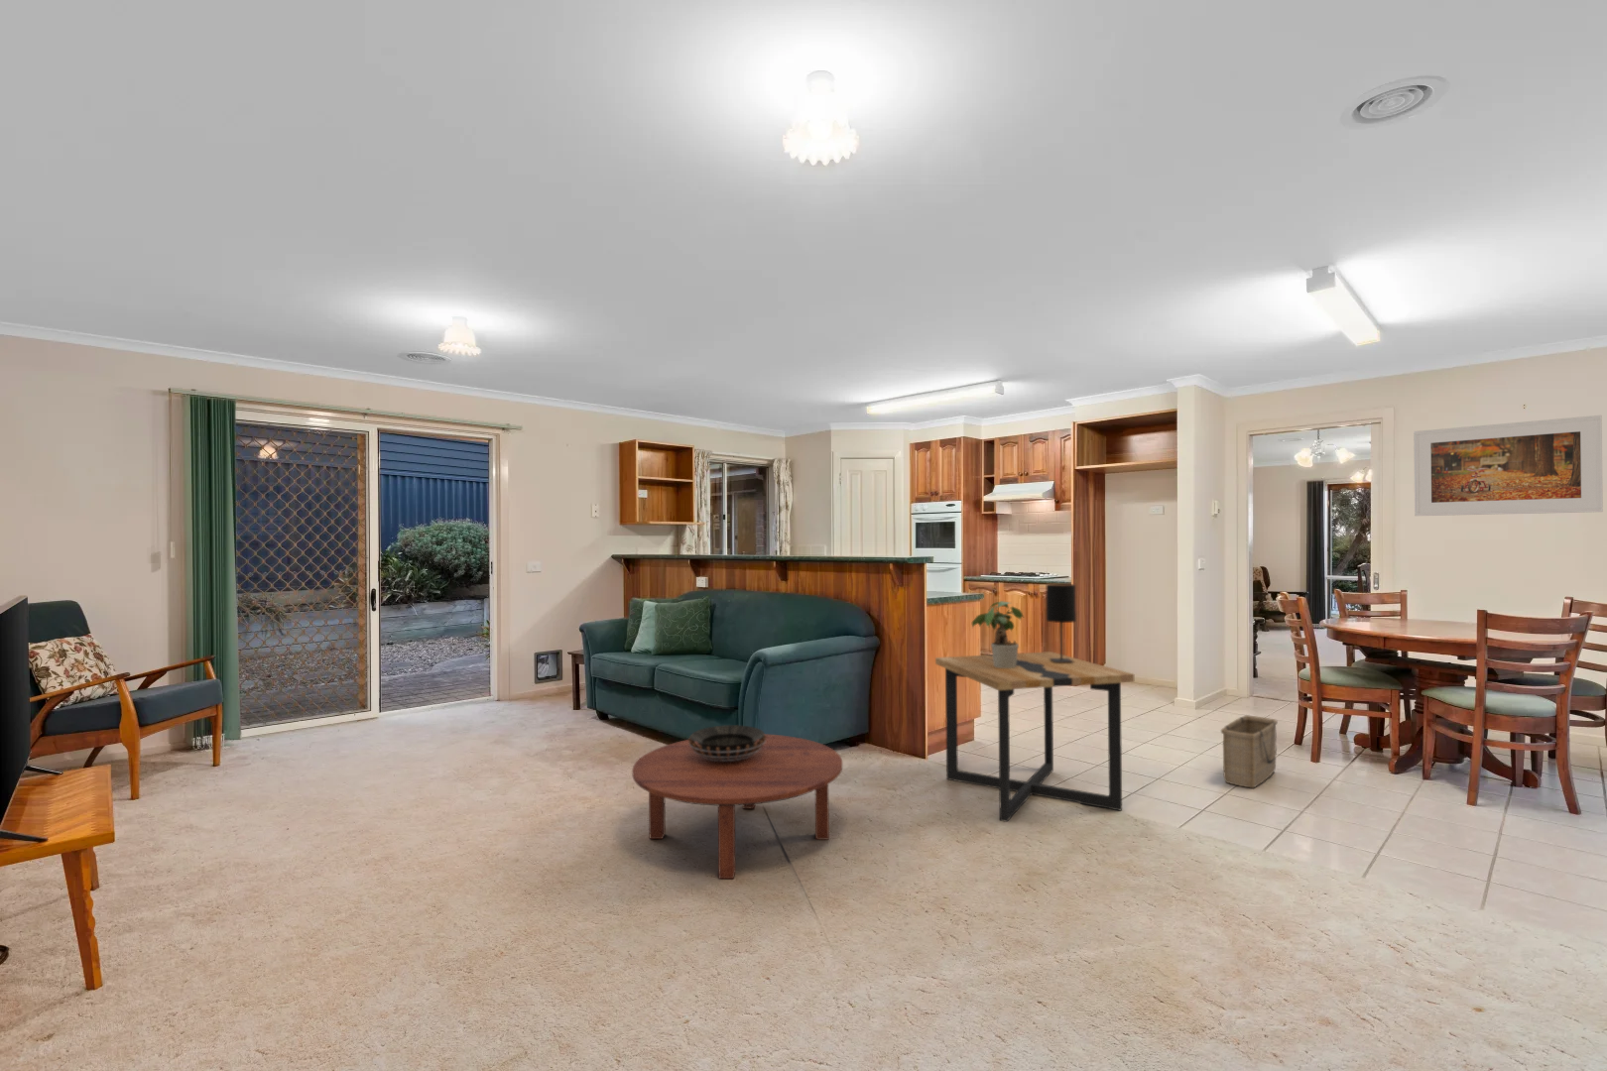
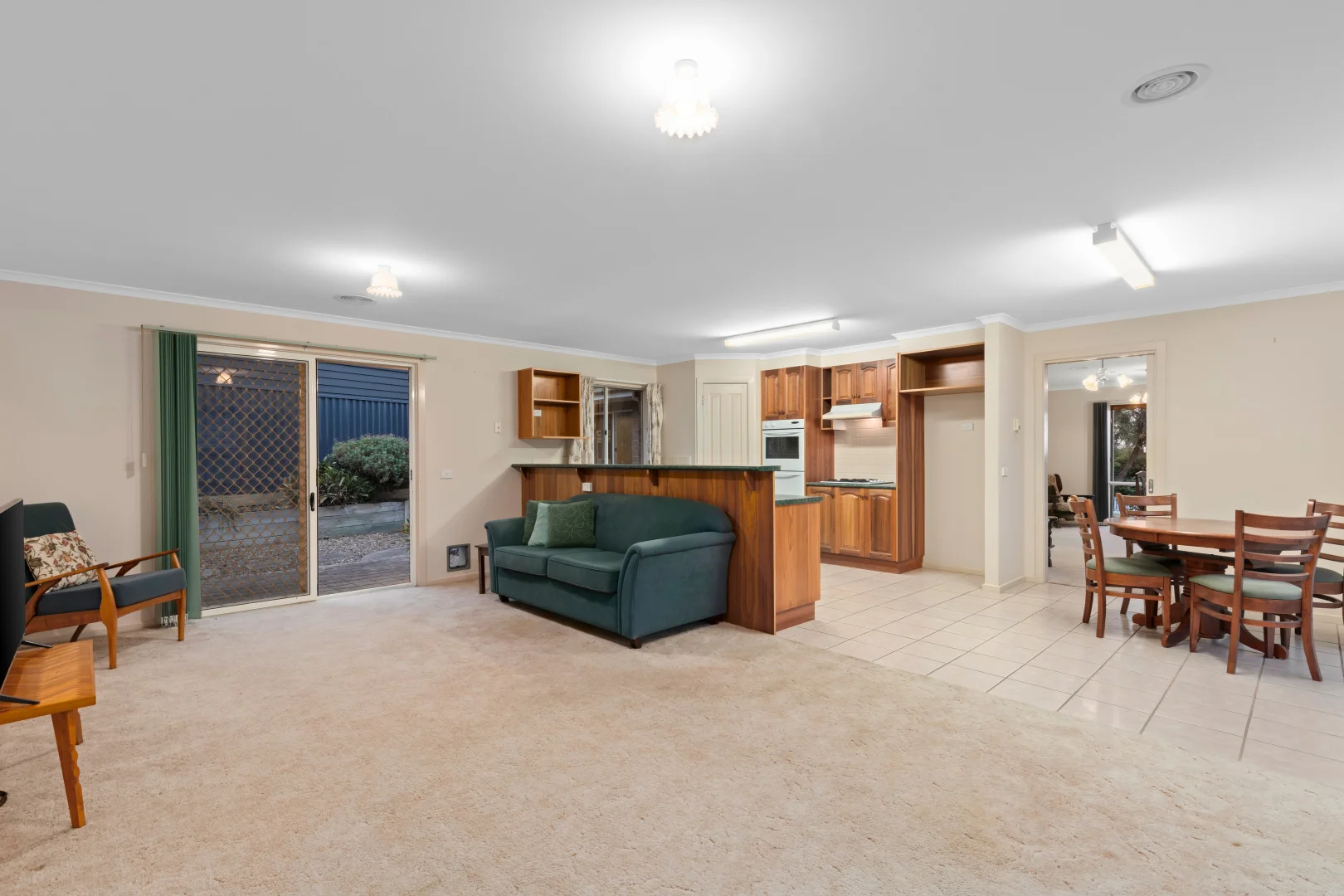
- potted plant (998, 631)
- table lamp (1061, 622)
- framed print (1502, 469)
- side table (1045, 729)
- decorative bowl (726, 746)
- basket (1249, 749)
- coffee table (739, 800)
